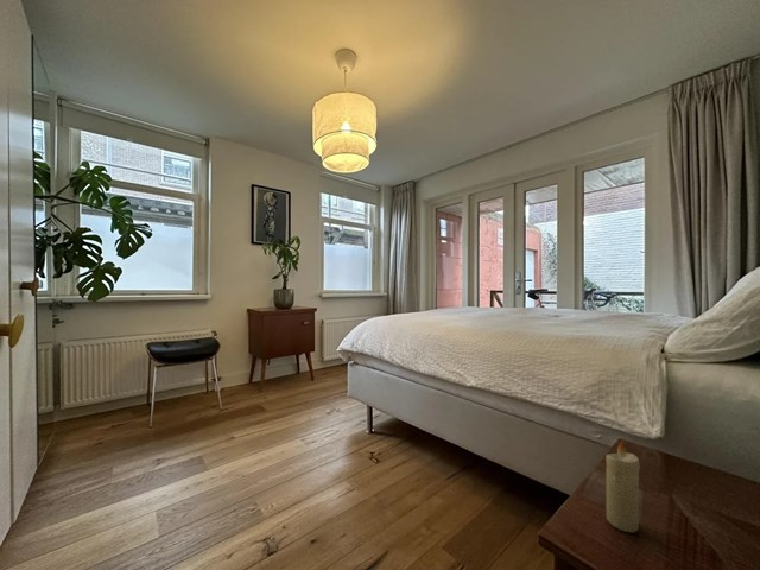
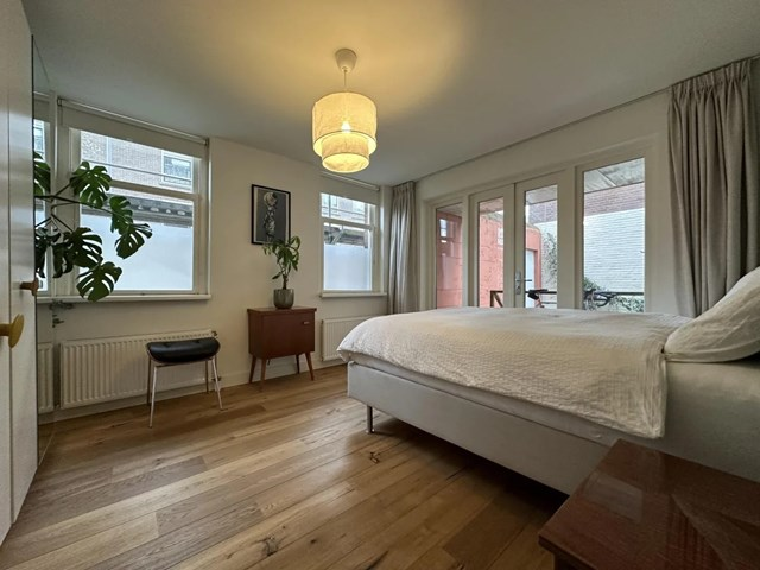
- candle (621, 481)
